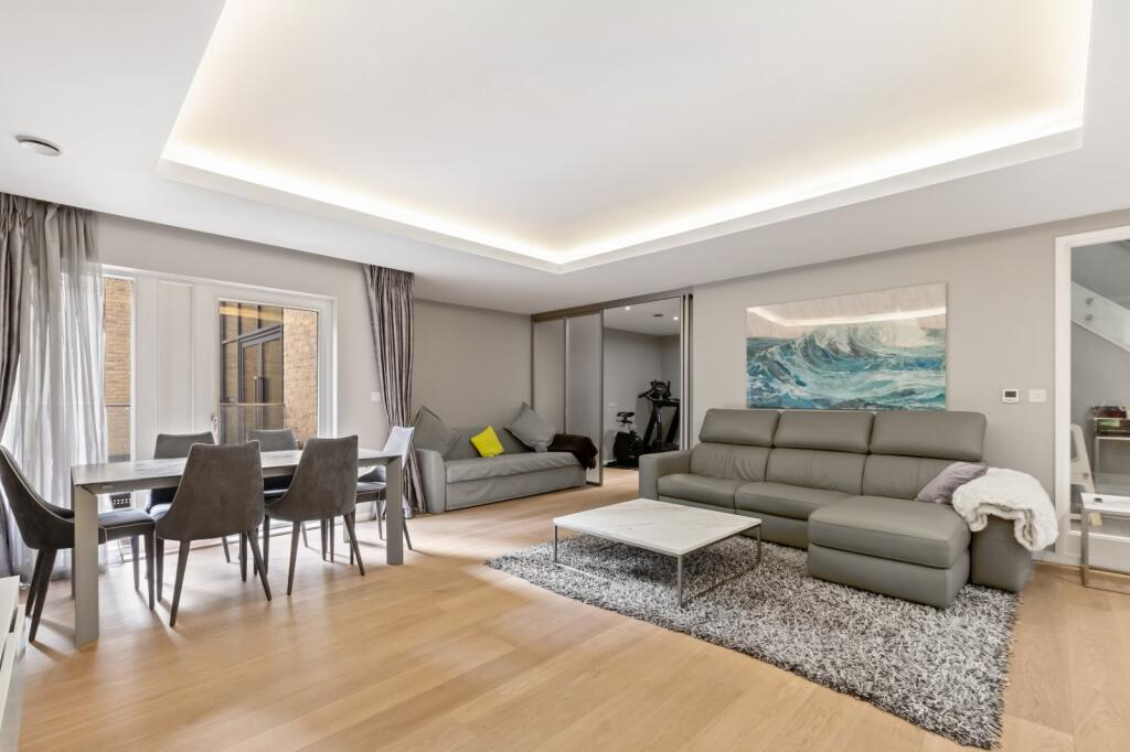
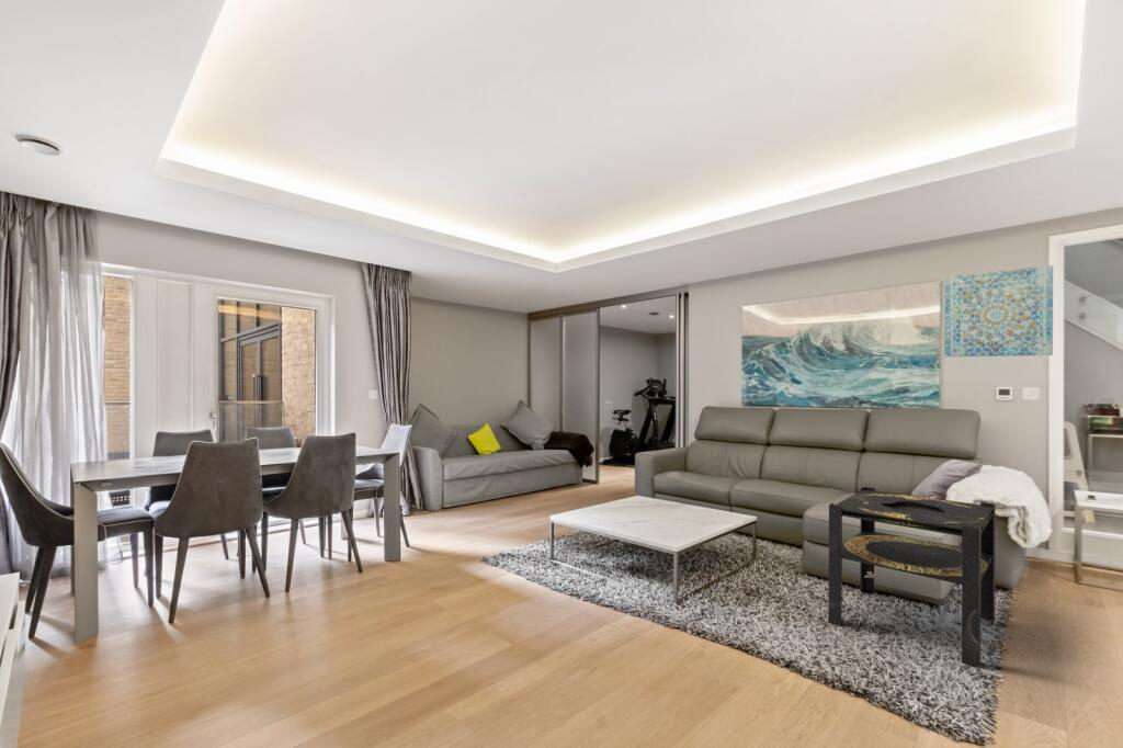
+ wall art (996, 314)
+ side table (911, 563)
